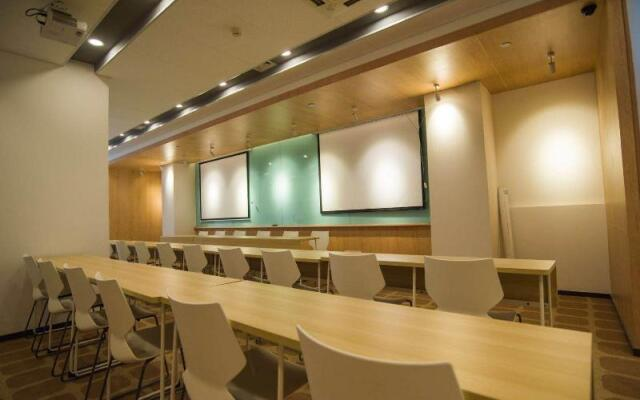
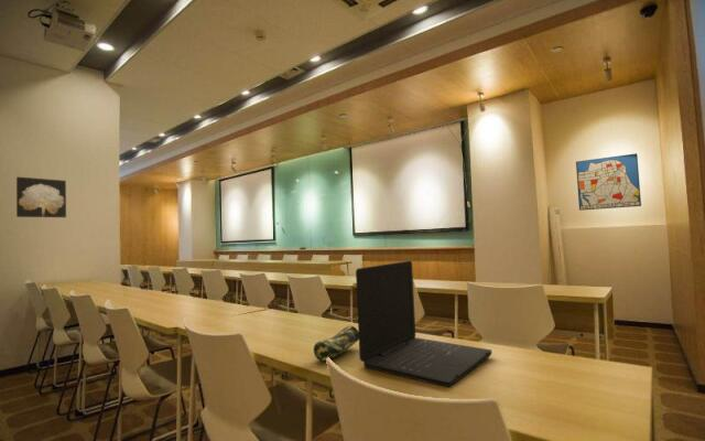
+ laptop (414, 316)
+ wall art (607, 182)
+ wall art (42, 197)
+ pencil case (337, 343)
